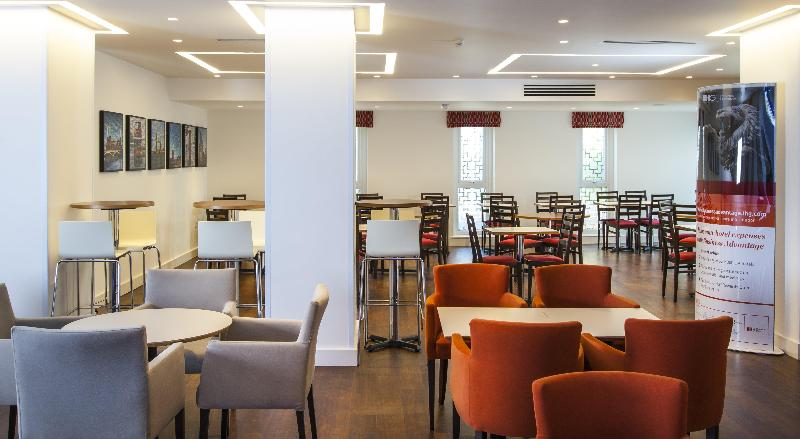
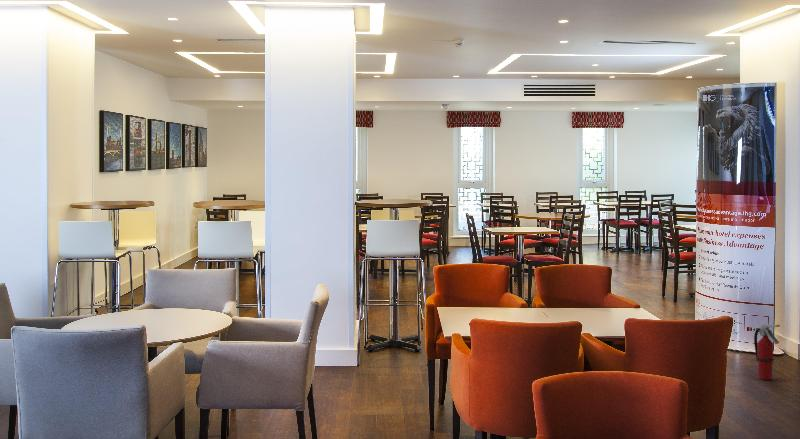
+ fire extinguisher (765, 350)
